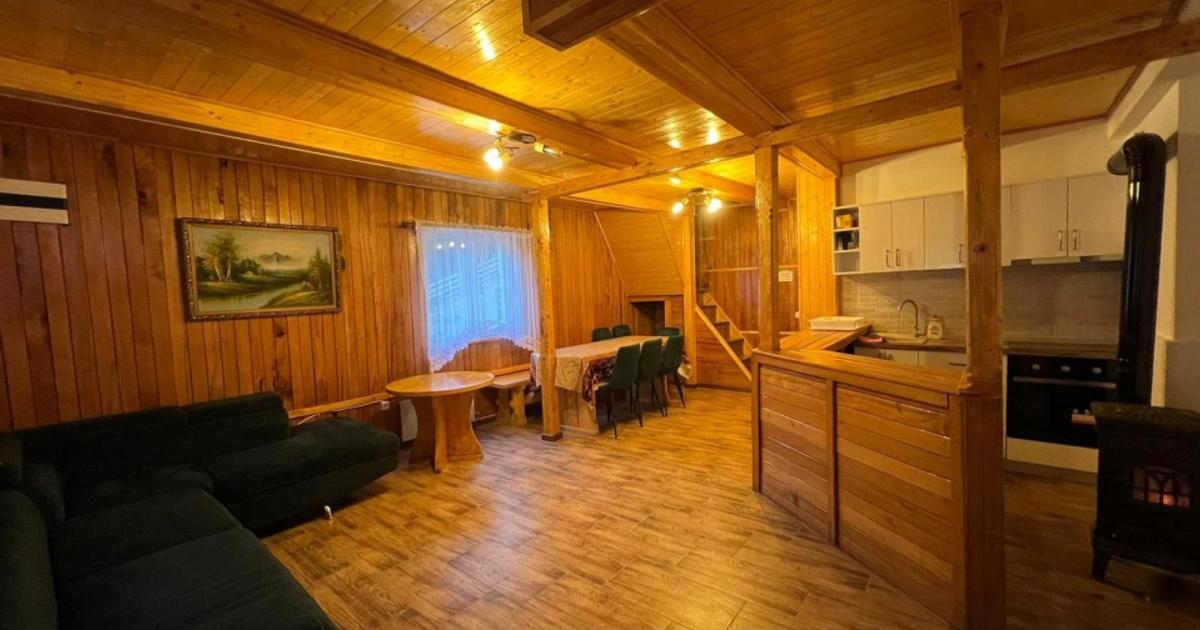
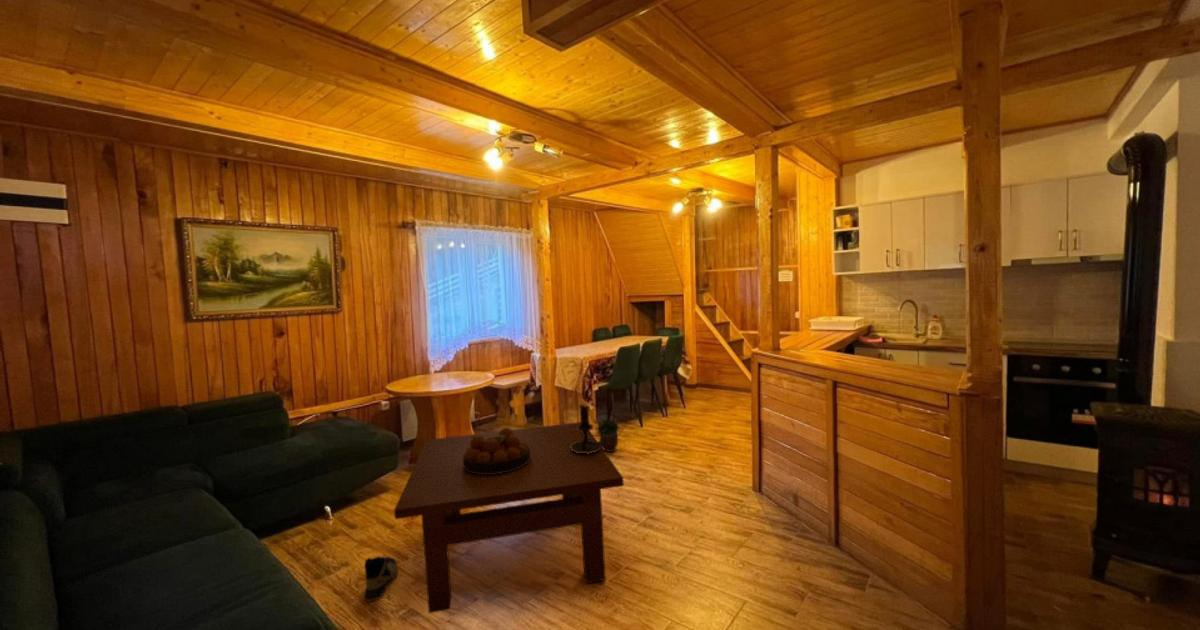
+ table (513, 501)
+ sneaker (381, 568)
+ candle holder (585, 427)
+ potted plant (608, 434)
+ fruit bowl (496, 446)
